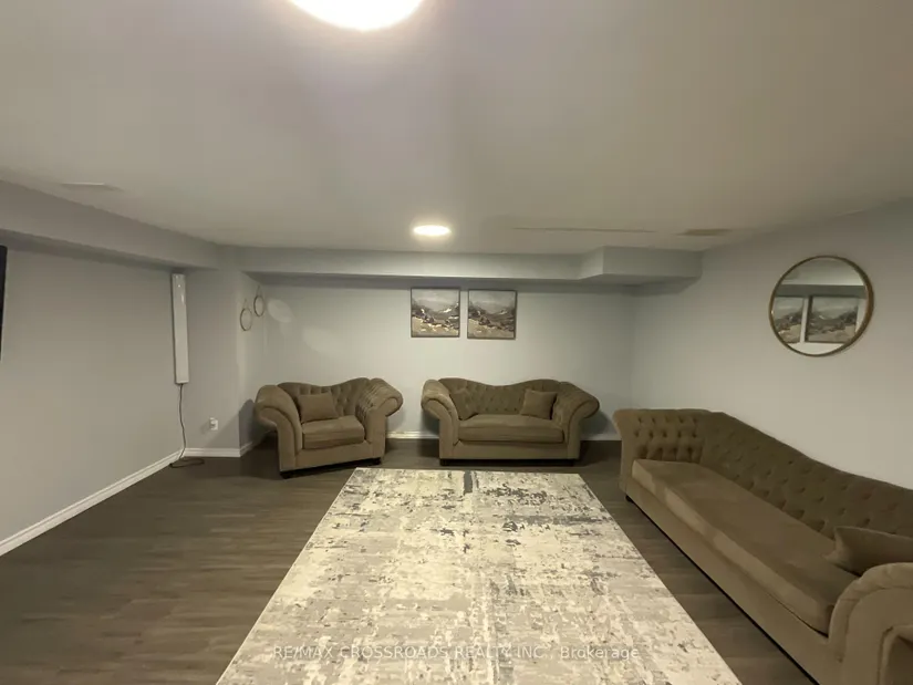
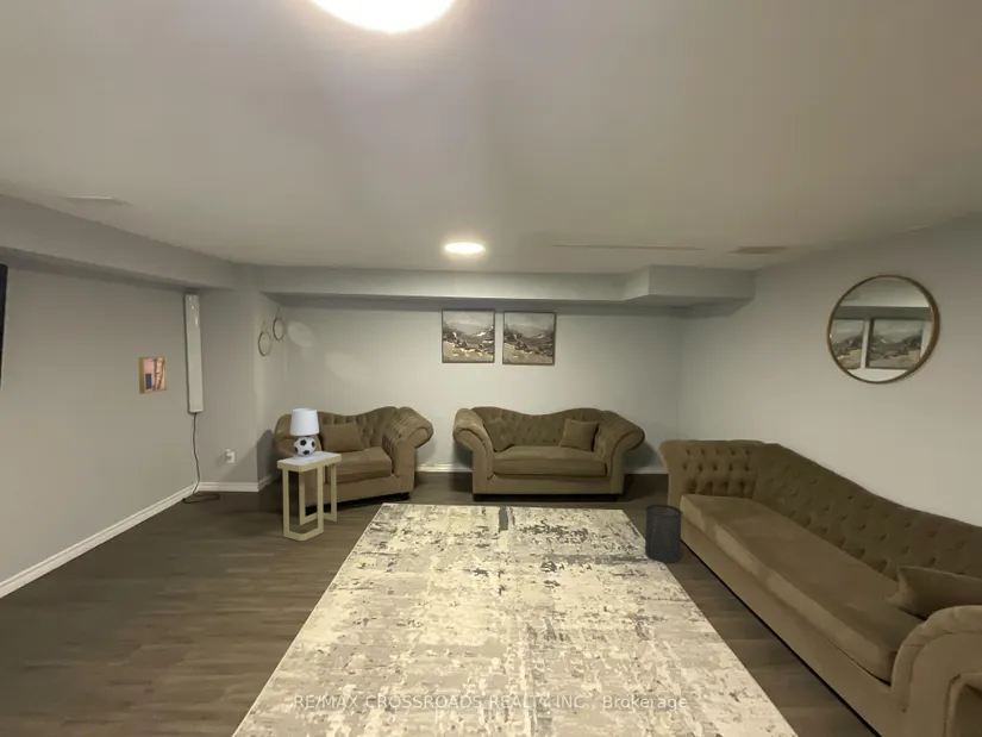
+ trash can (663, 532)
+ wall art (152, 374)
+ table lamp (305, 432)
+ side table (304, 493)
